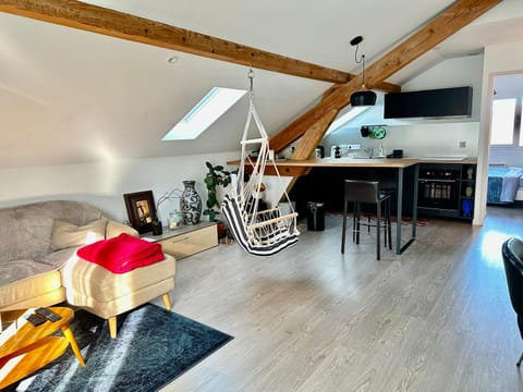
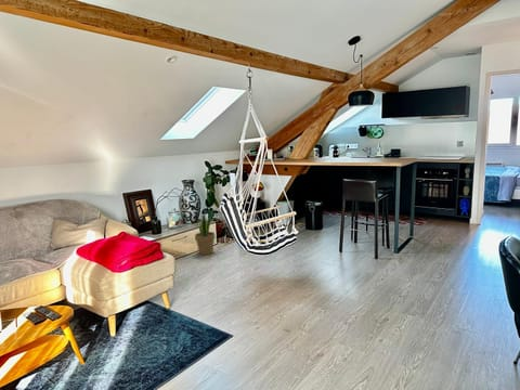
+ potted plant (206, 233)
